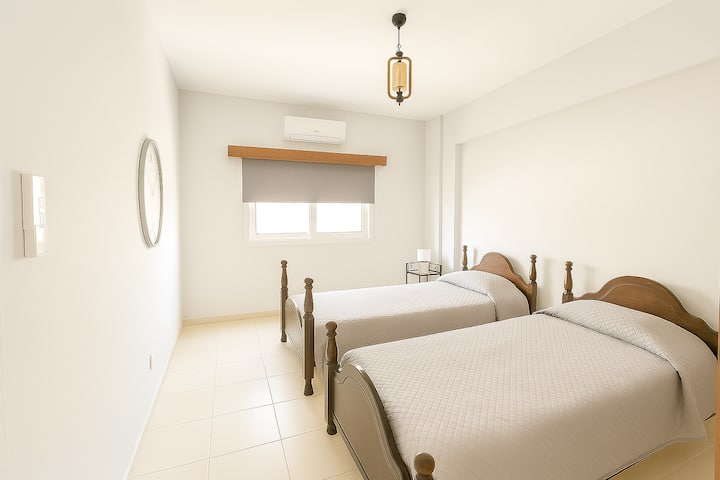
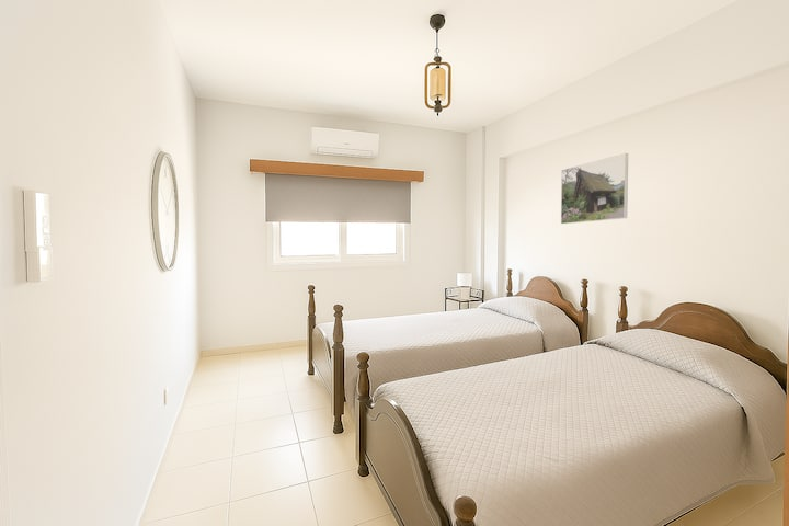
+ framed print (591, 192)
